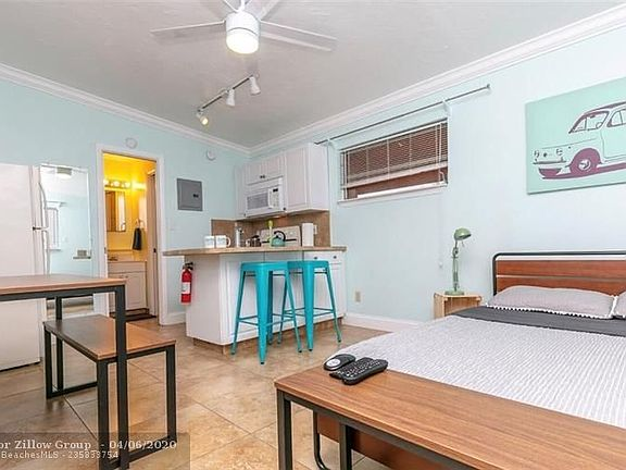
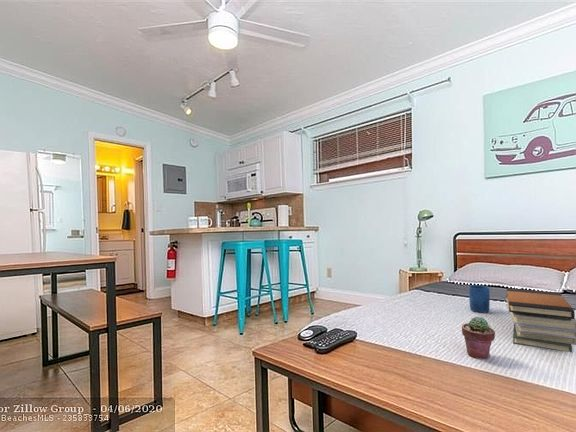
+ book stack (538, 317)
+ mug (479, 298)
+ potted succulent (478, 335)
